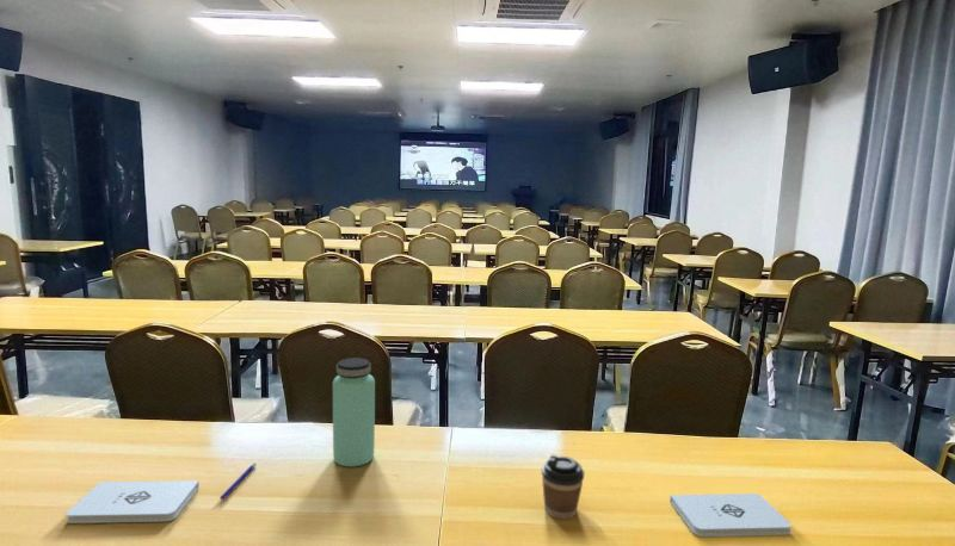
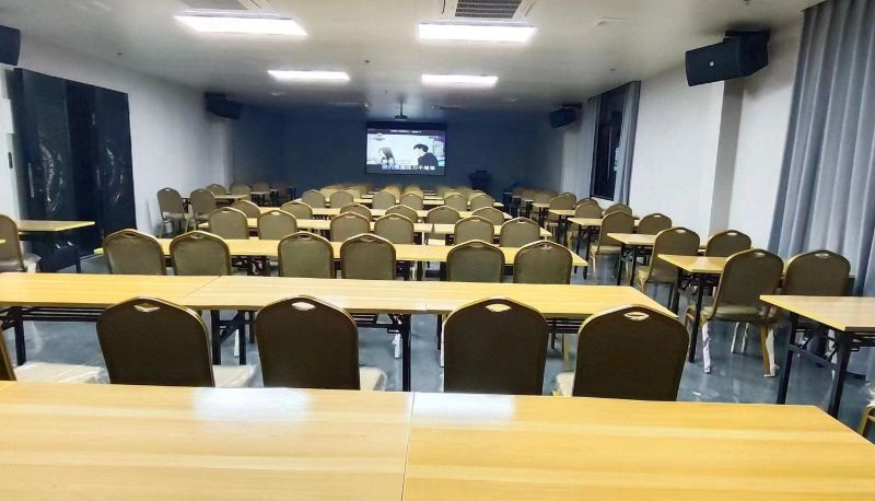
- bottle (353, 410)
- notepad (135, 501)
- notepad (728, 514)
- coffee cup (561, 484)
- pen (239, 479)
